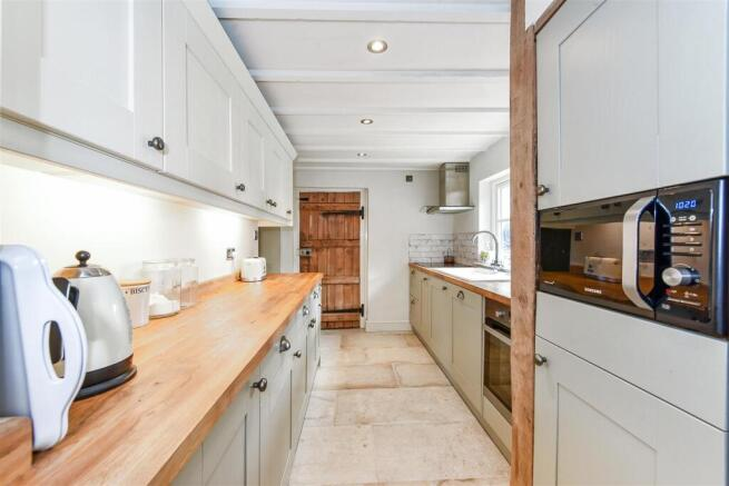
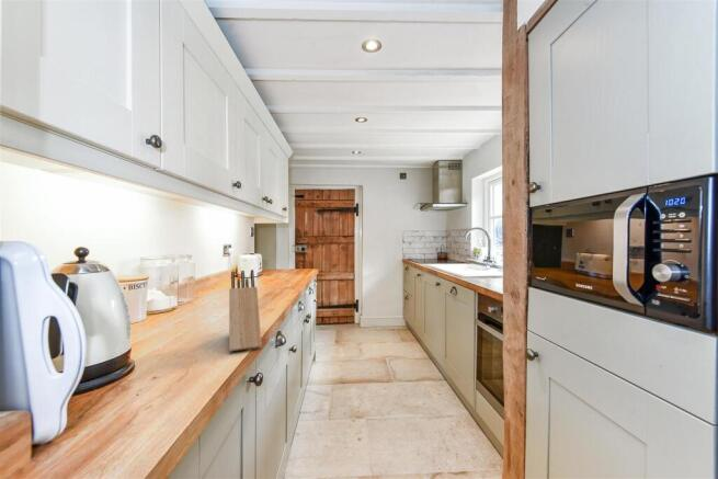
+ knife block (243, 305)
